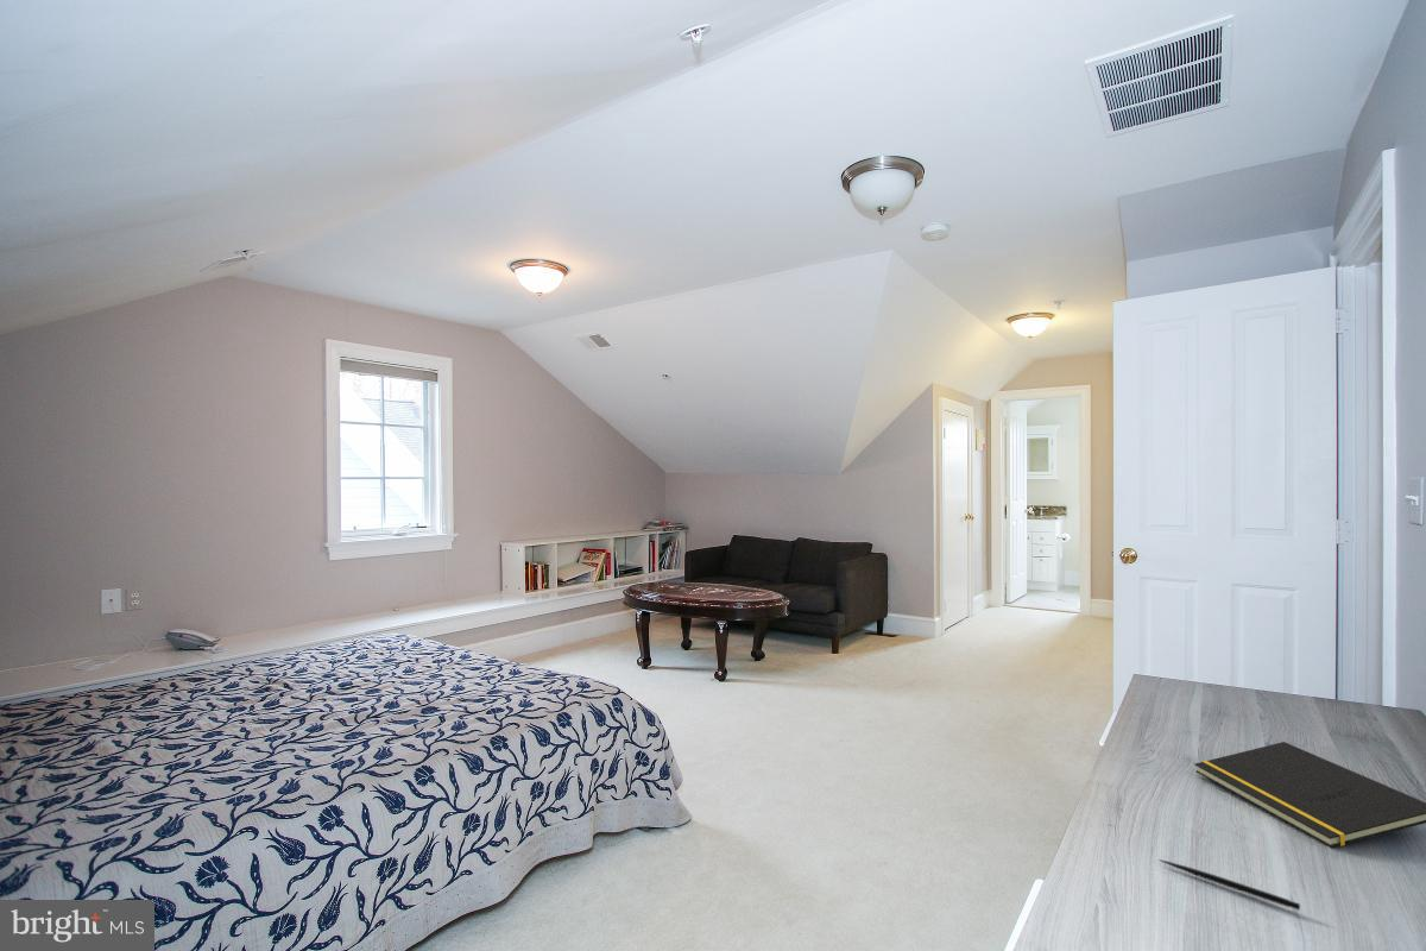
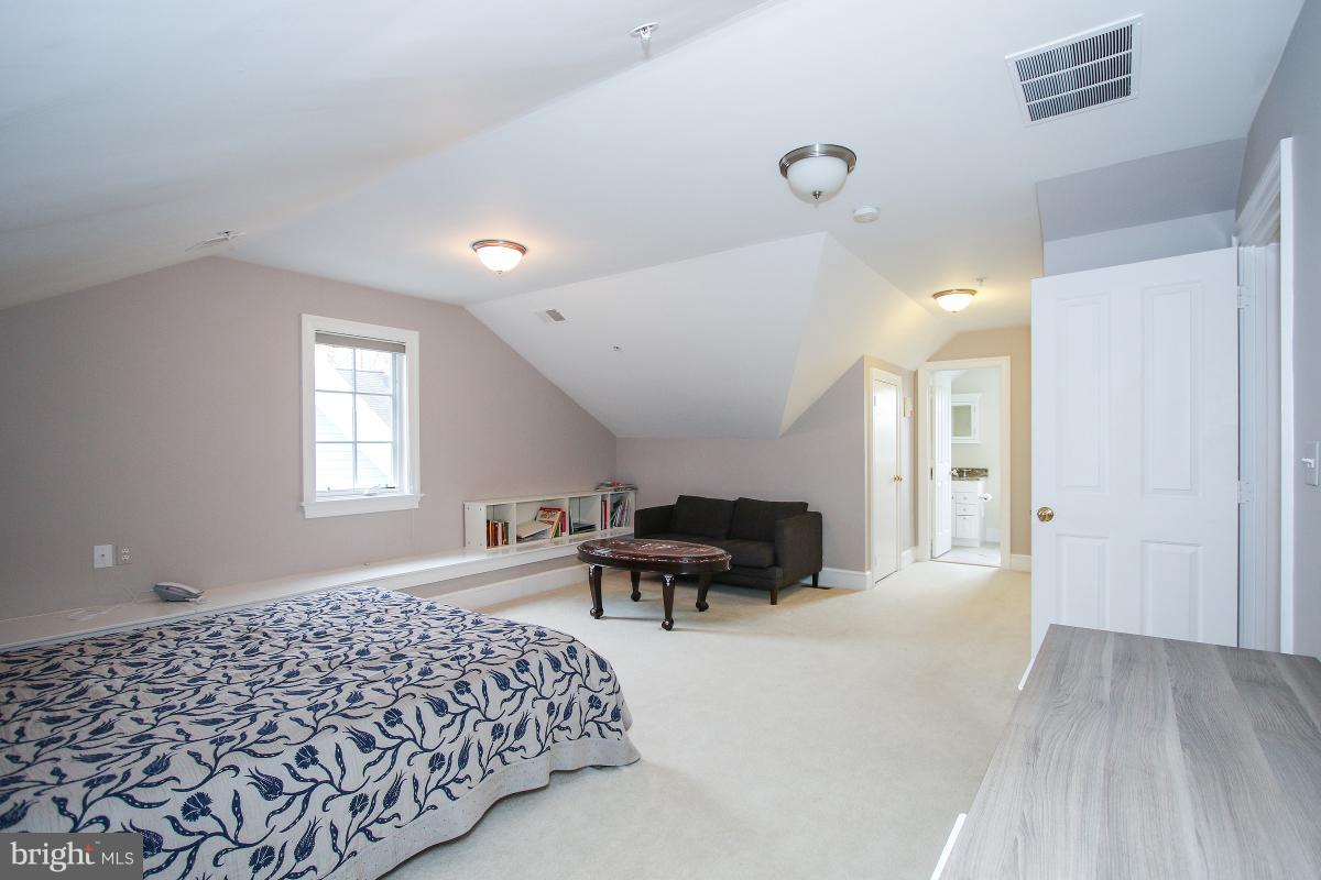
- notepad (1305, 788)
- pen (1224, 880)
